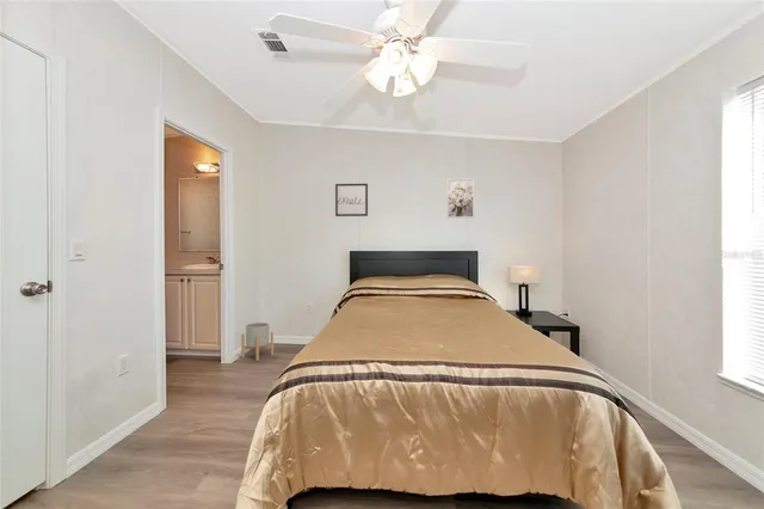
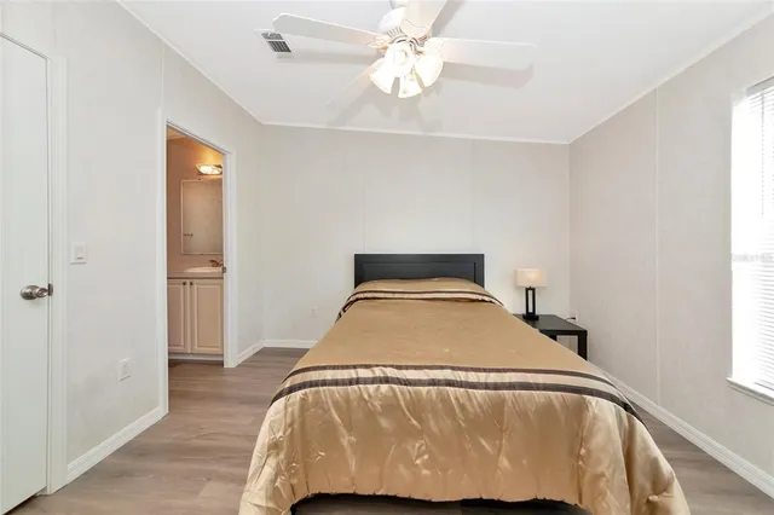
- wall art (351, 200)
- wall art (460, 198)
- planter (257, 341)
